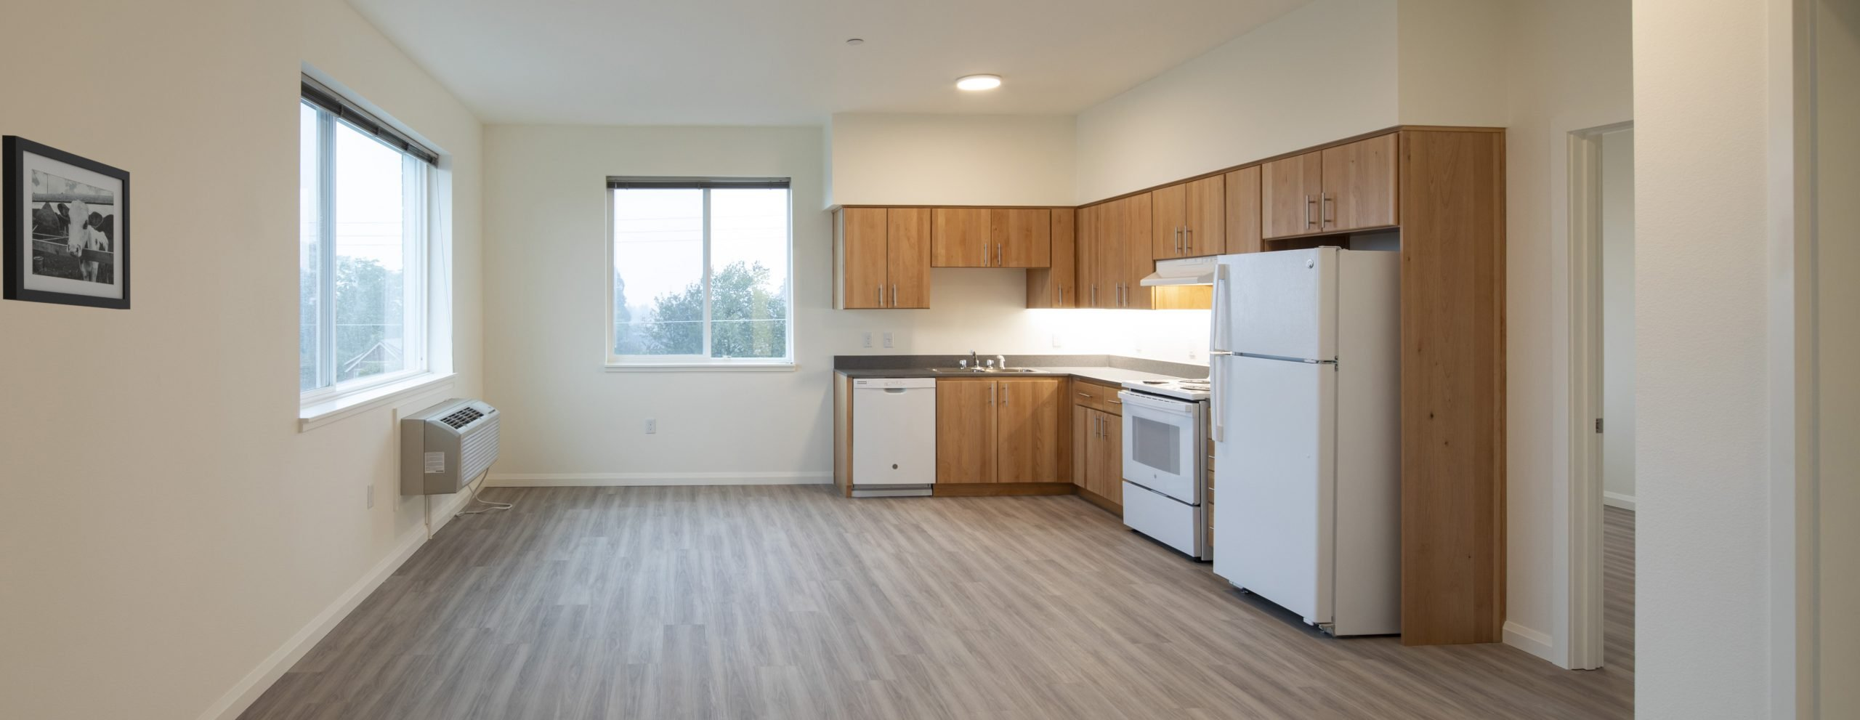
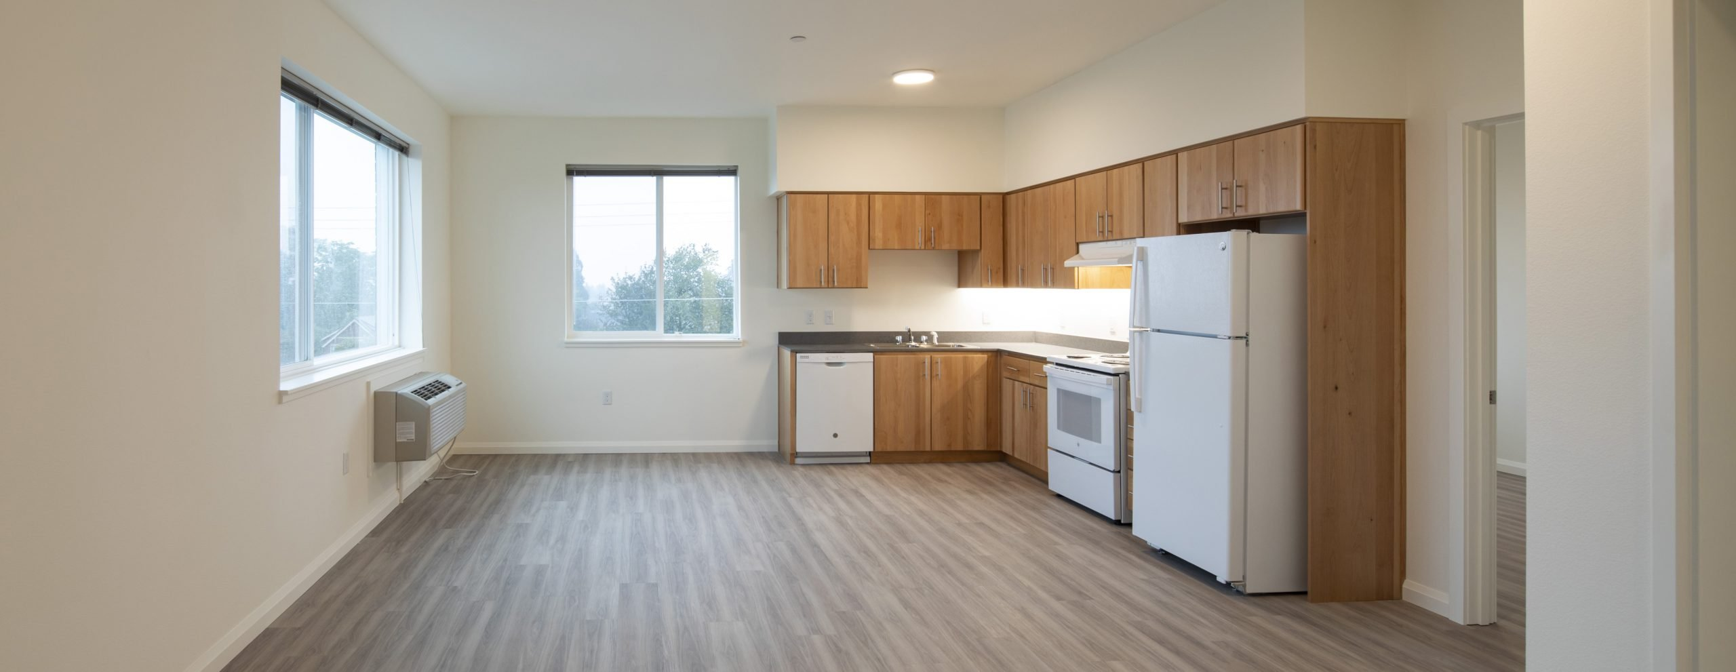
- picture frame (72, 230)
